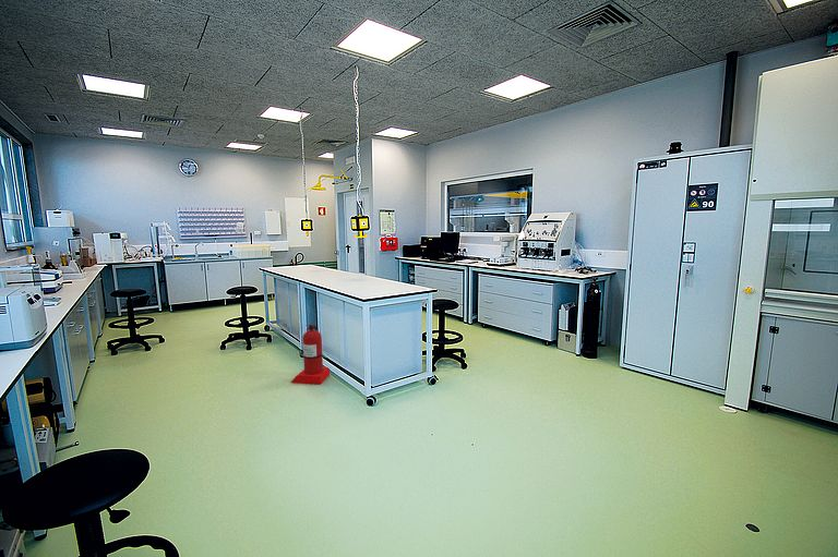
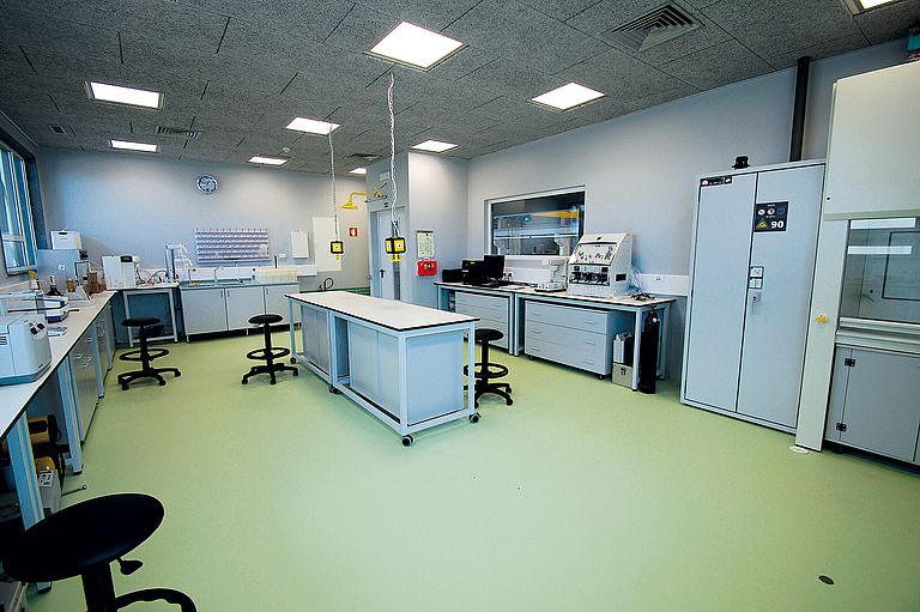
- fire extinguisher (309, 350)
